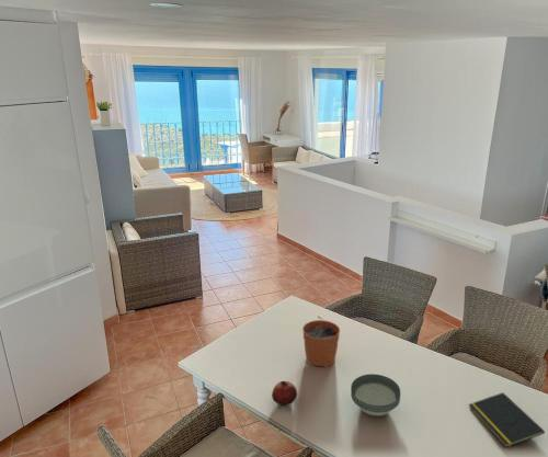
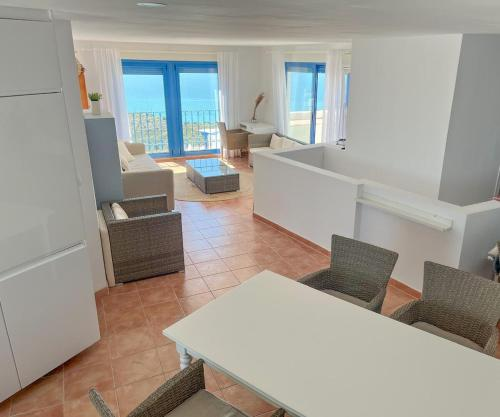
- plant pot (320, 336)
- bowl (375, 398)
- notepad (504, 418)
- fruit (284, 392)
